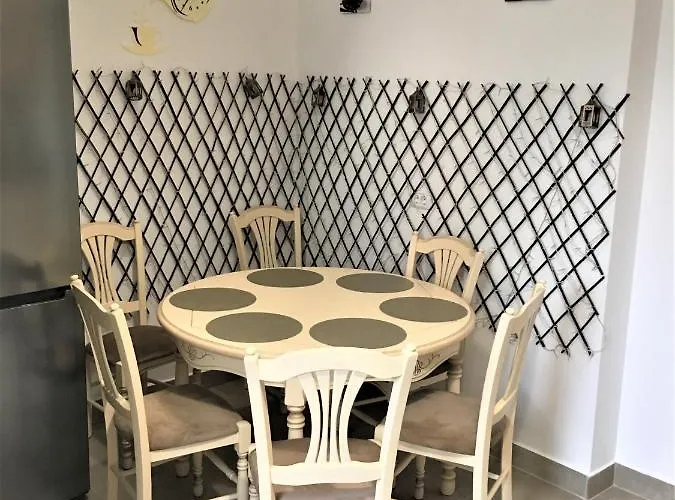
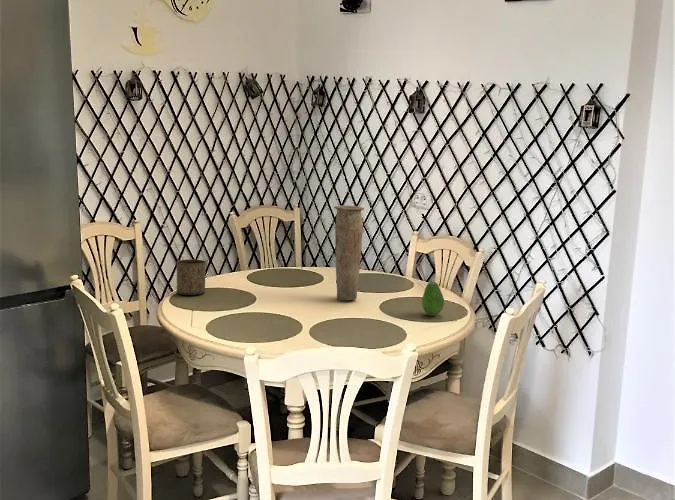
+ vase (347, 253)
+ fruit (433, 298)
+ cup (191, 277)
